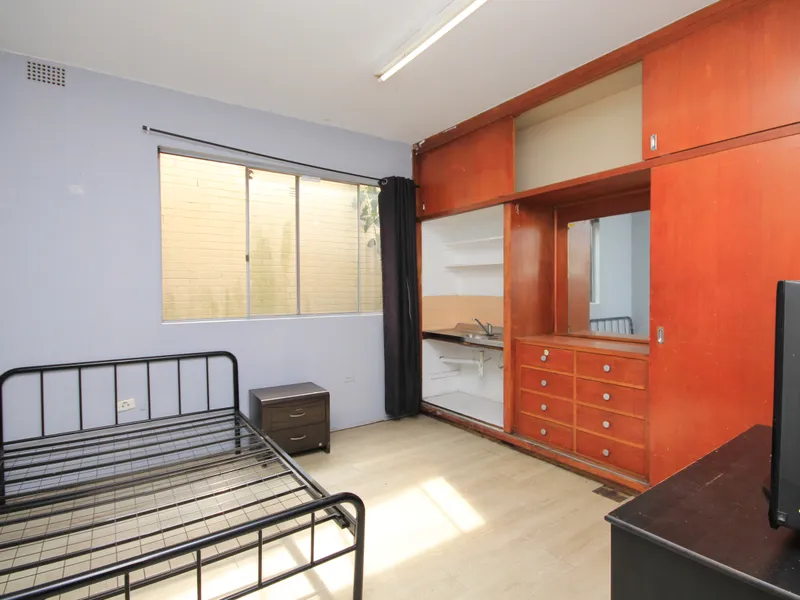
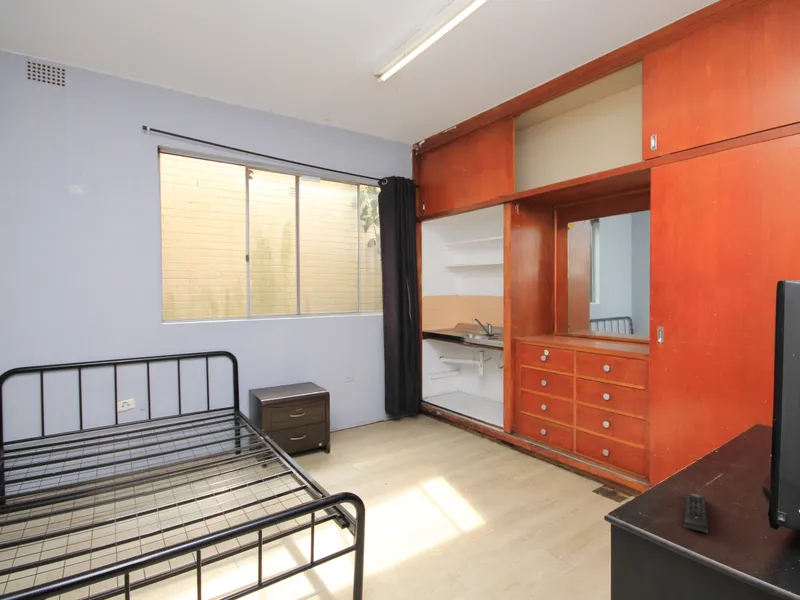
+ remote control (695, 509)
